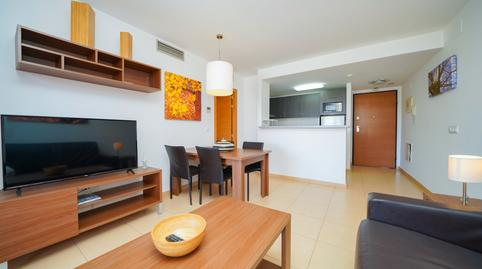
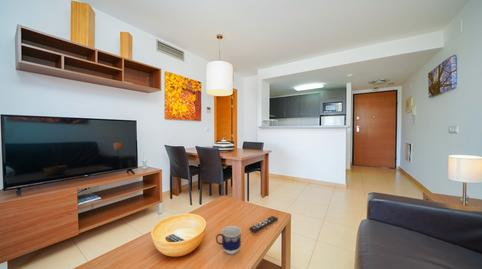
+ cup (228, 241)
+ remote control (264, 223)
